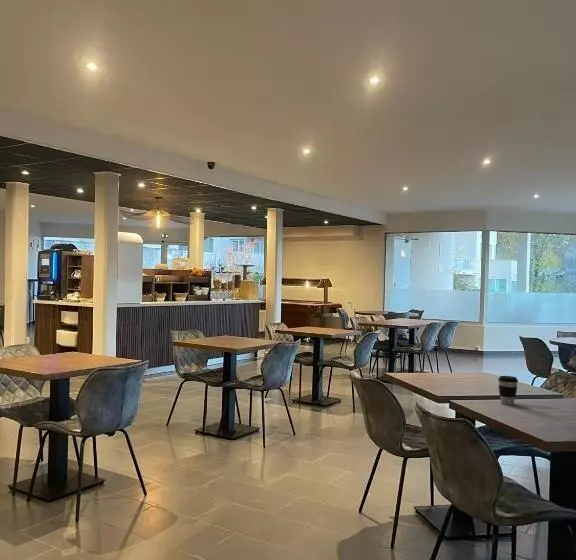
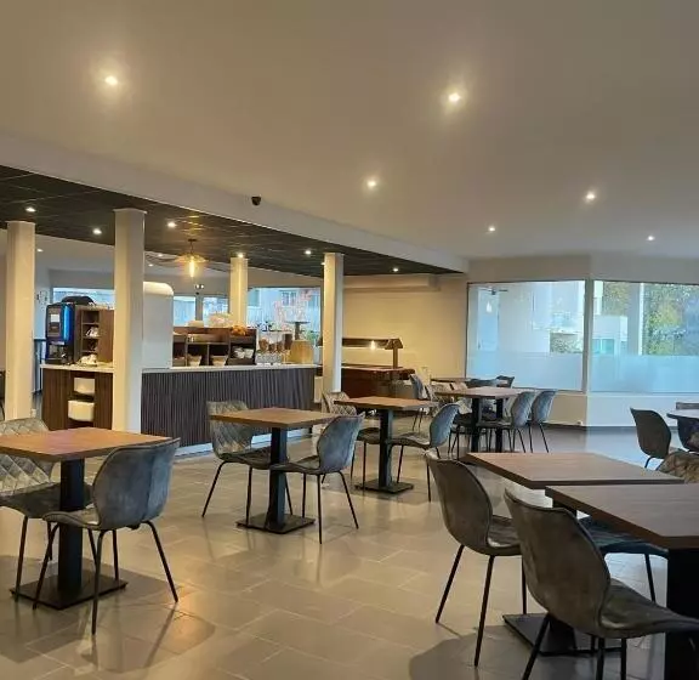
- coffee cup (507, 390)
